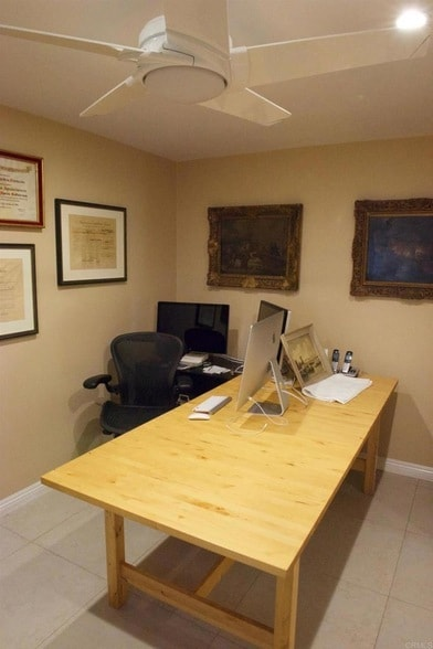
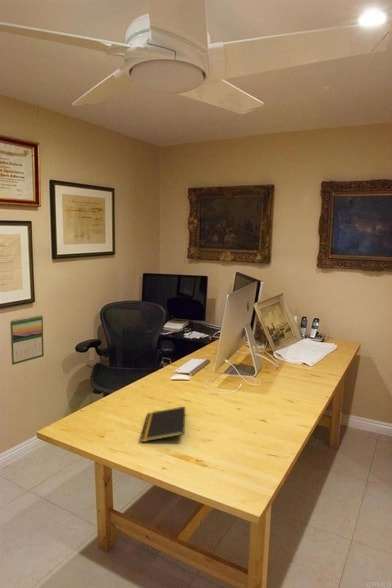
+ notepad (164, 423)
+ calendar (27, 338)
